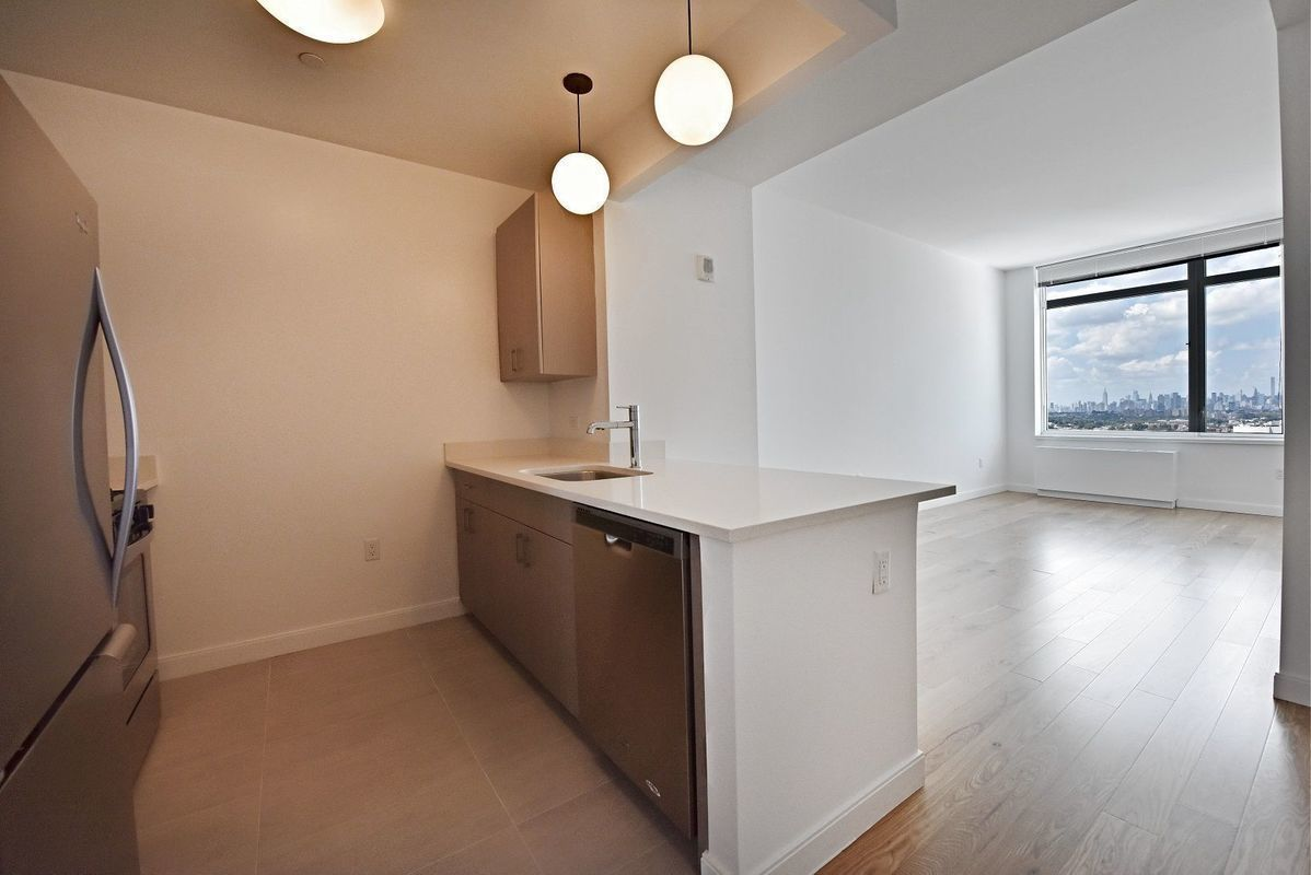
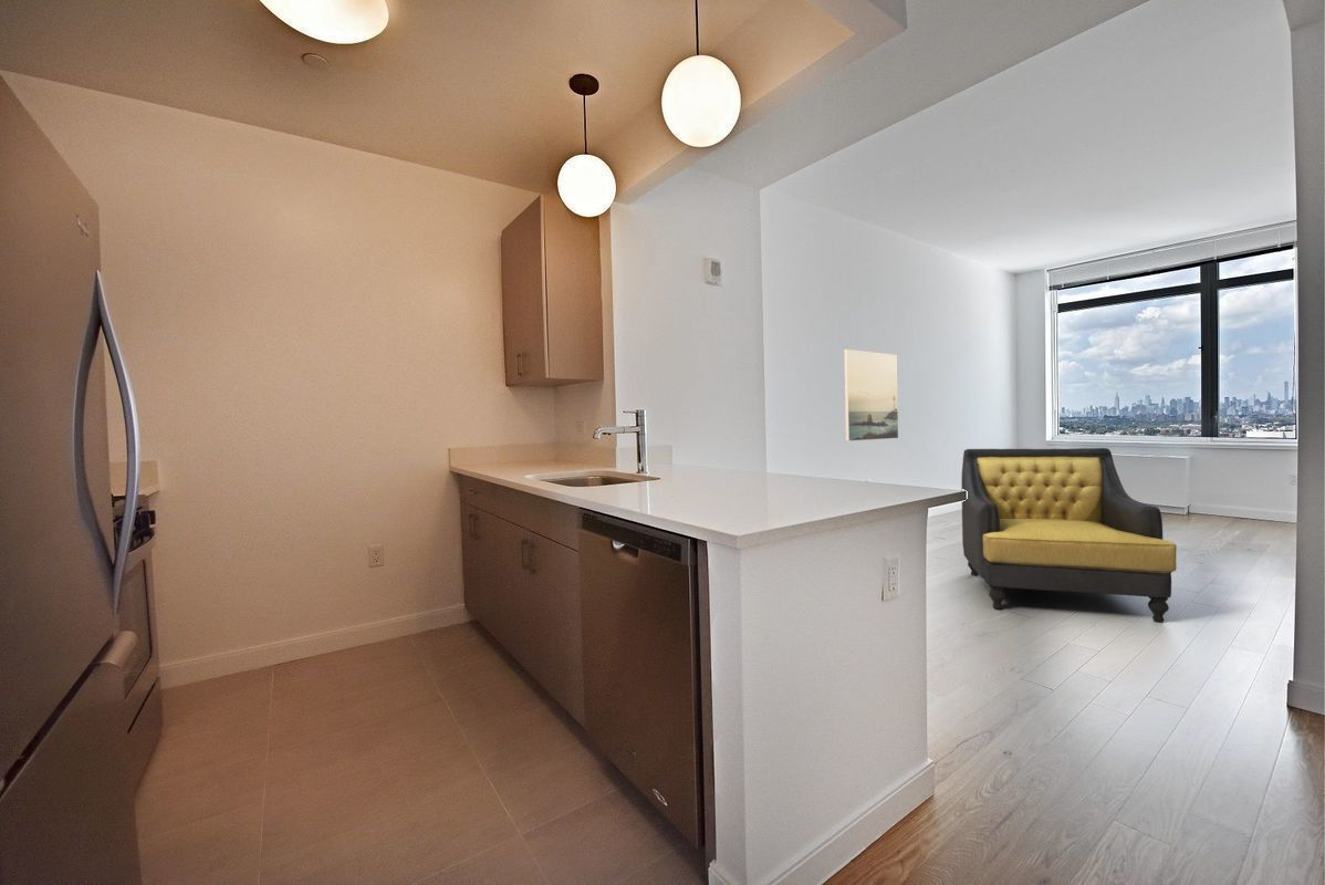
+ armchair (1052, 523)
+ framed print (872, 395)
